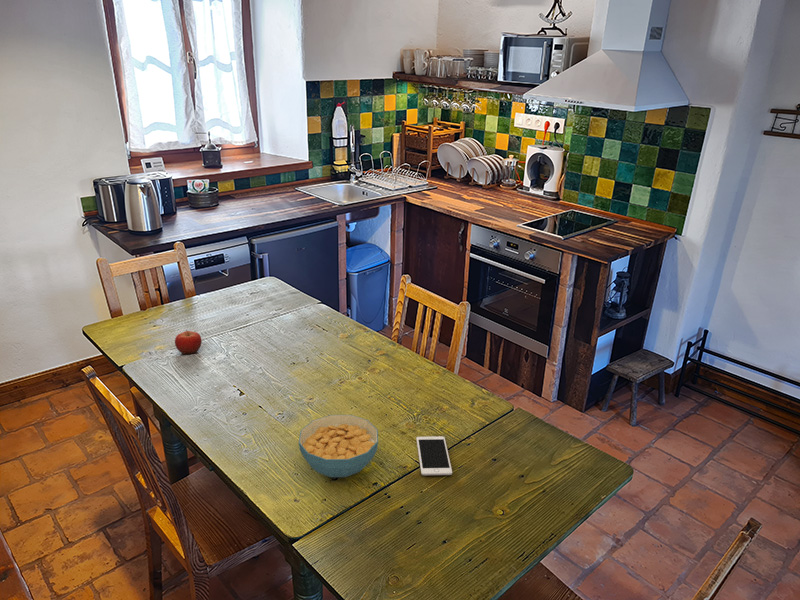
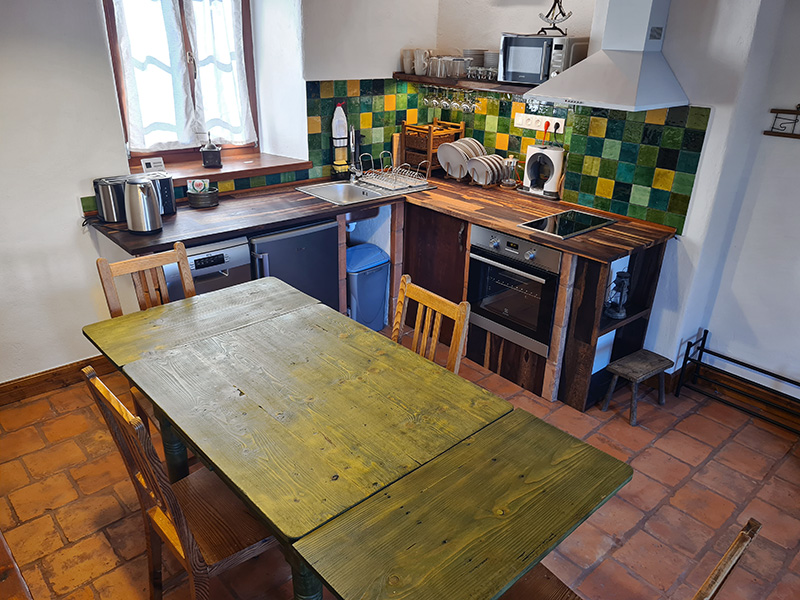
- cereal bowl (339, 452)
- cell phone (433, 454)
- fruit (188, 341)
